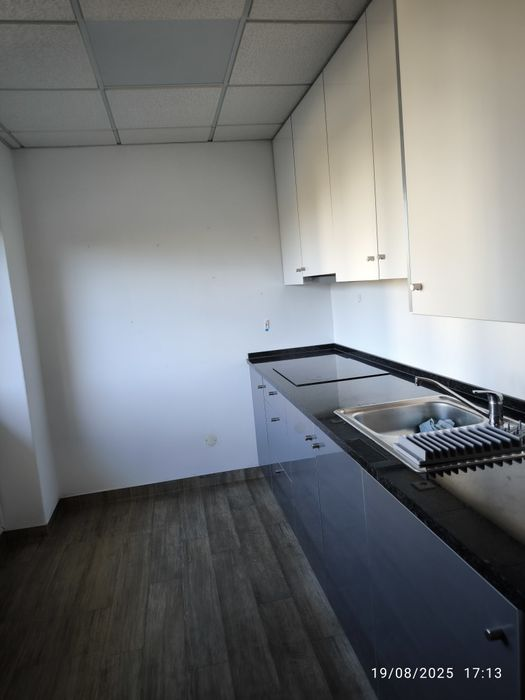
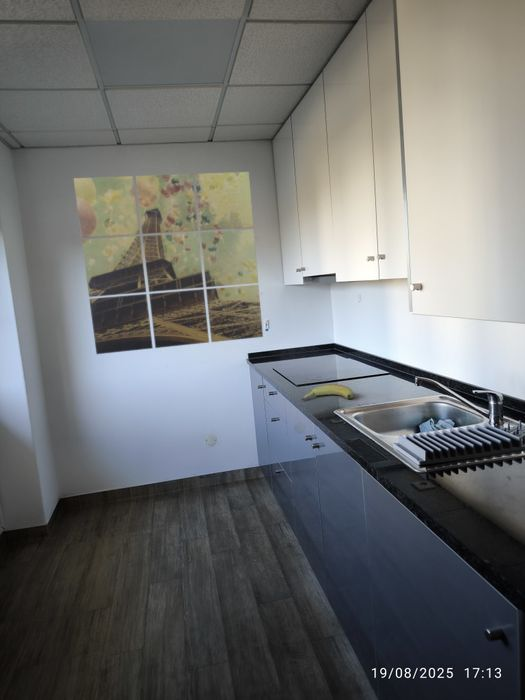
+ wall art (173, 262)
+ banana (326, 392)
